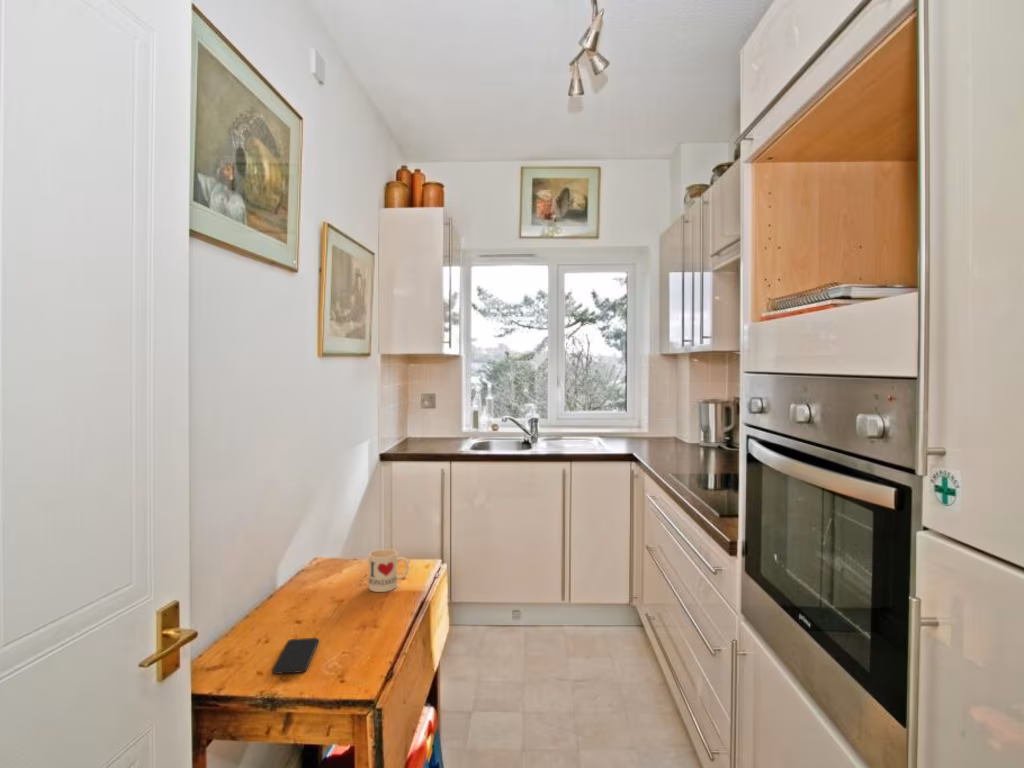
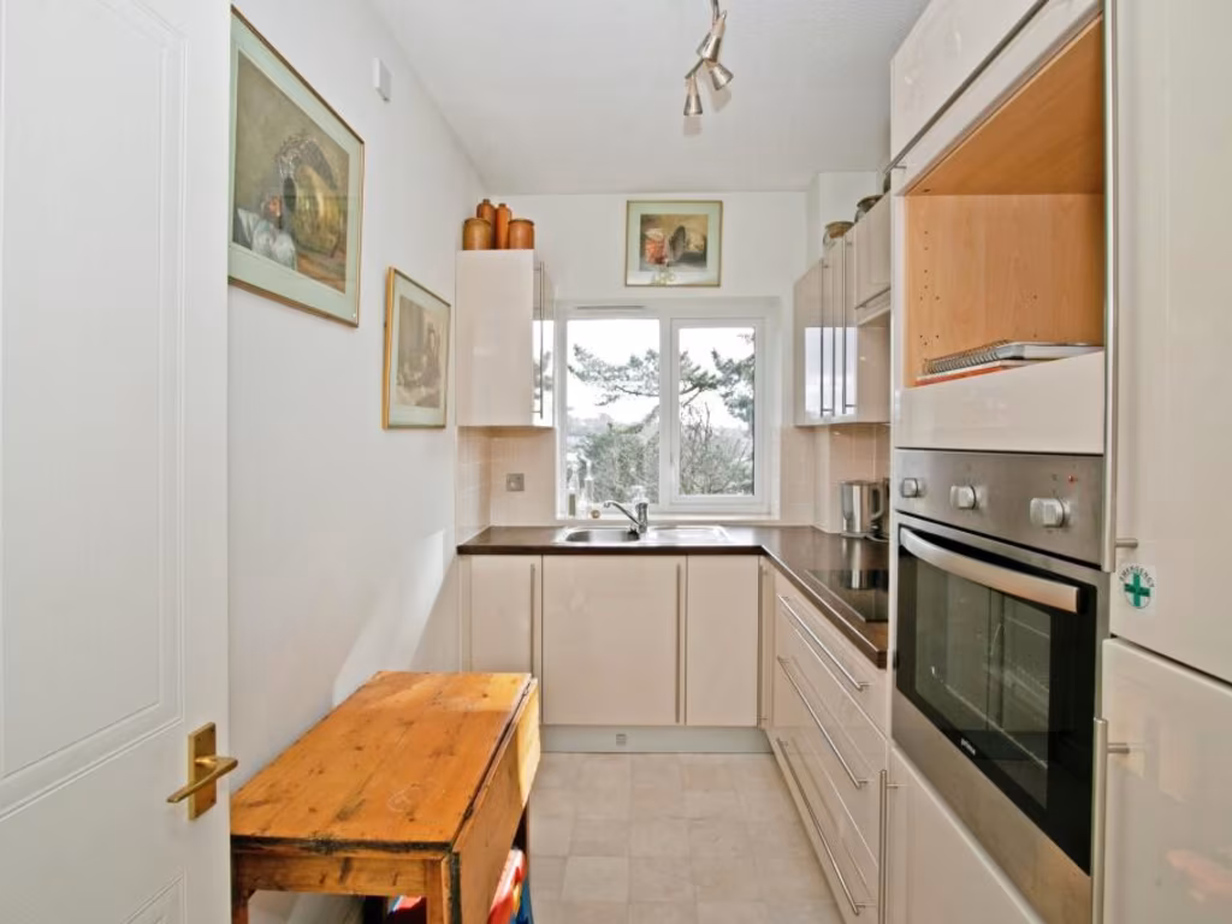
- mug (388, 569)
- smartphone (296, 654)
